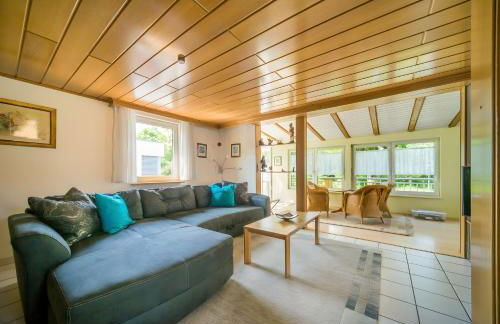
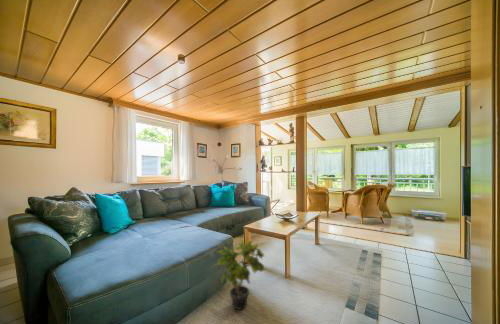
+ potted plant (241, 271)
